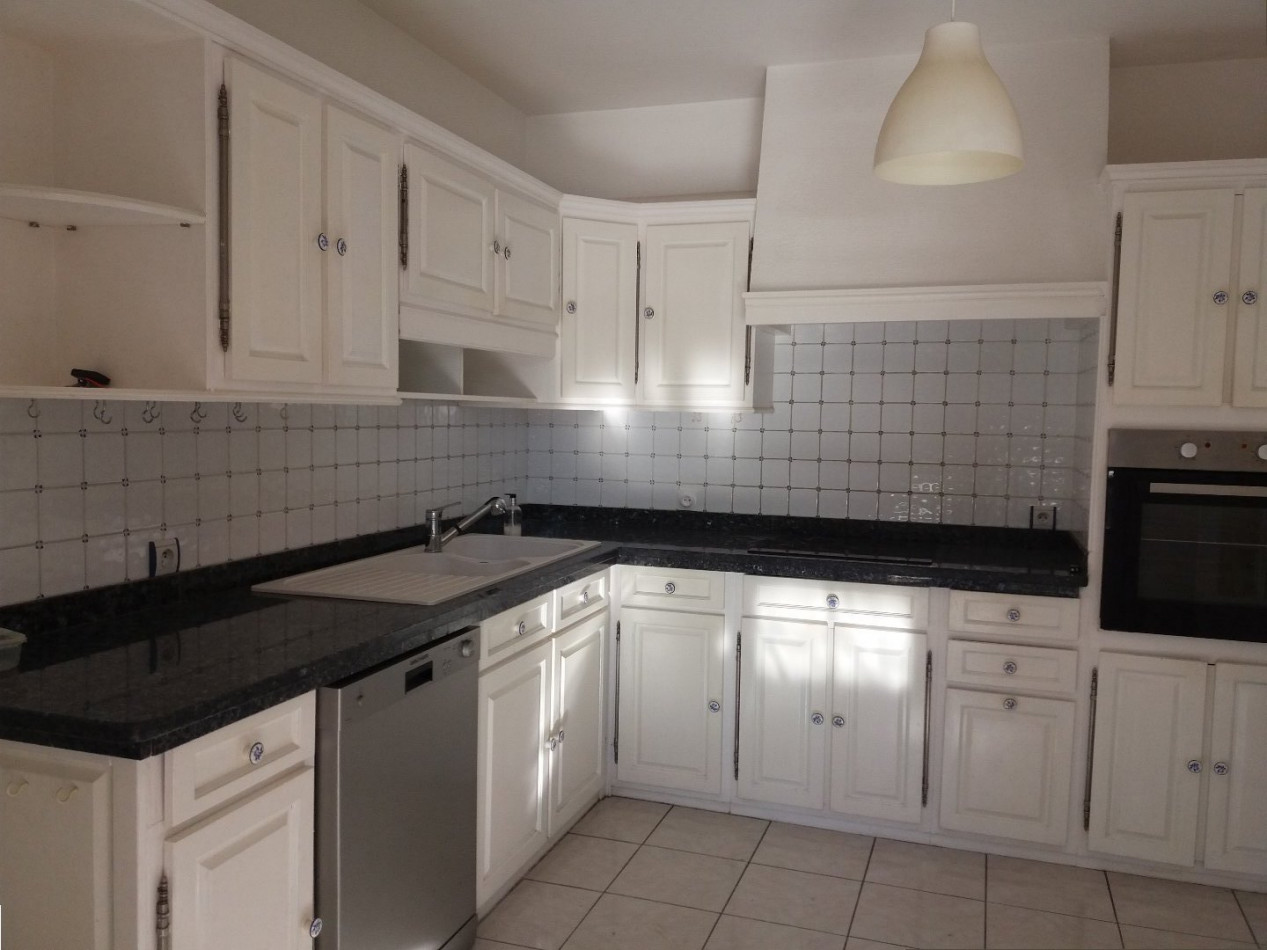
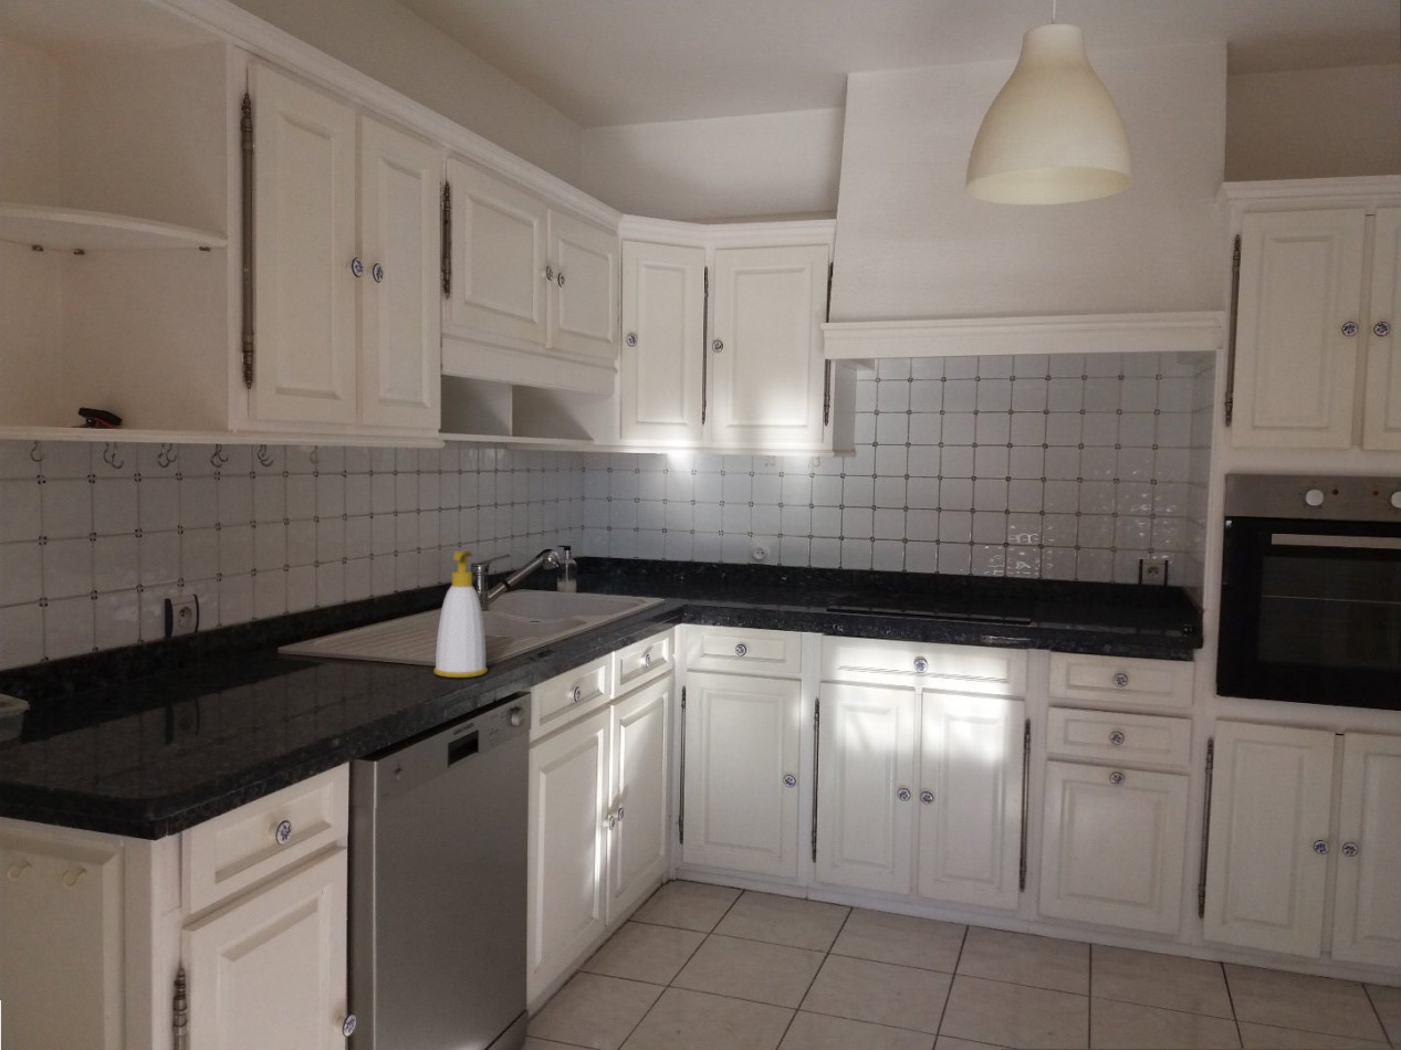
+ soap bottle (461, 611)
